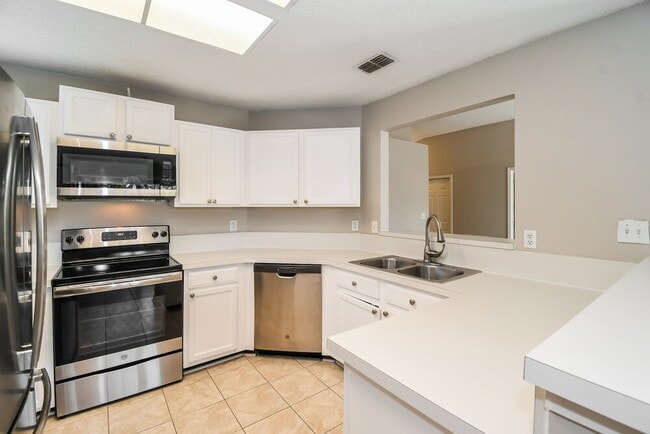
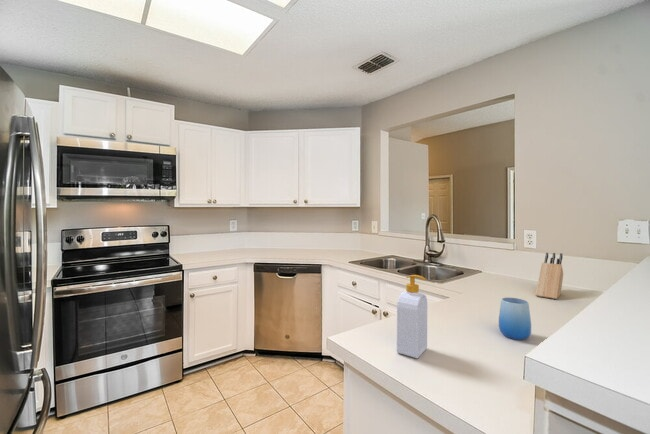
+ knife block (550, 273)
+ cup (514, 318)
+ soap bottle (413, 313)
